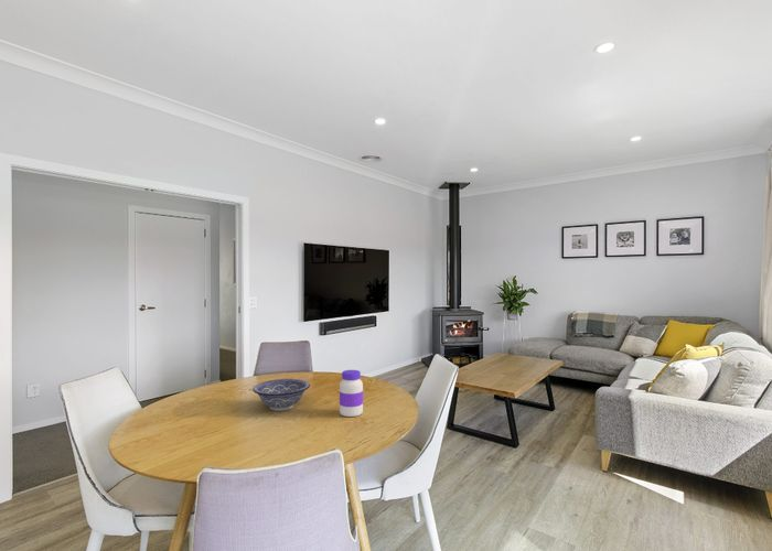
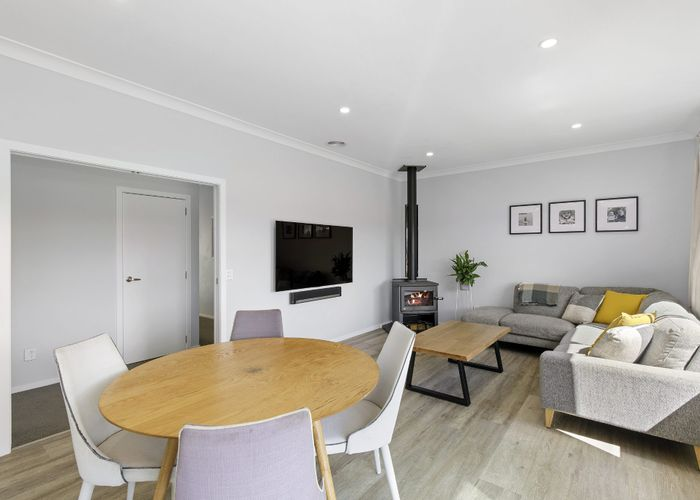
- decorative bowl (281, 396)
- jar (351, 392)
